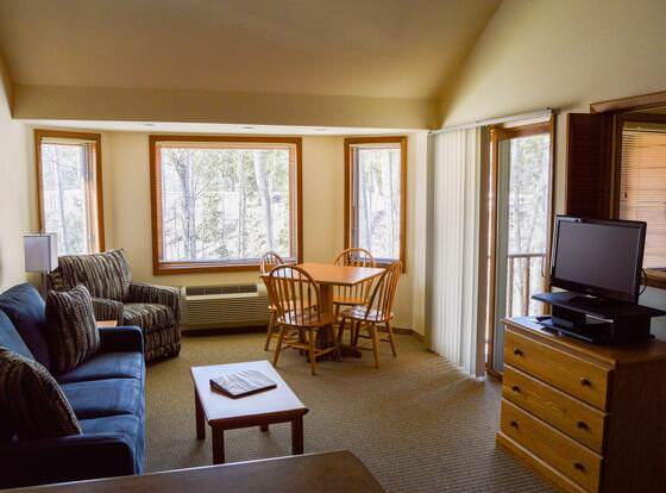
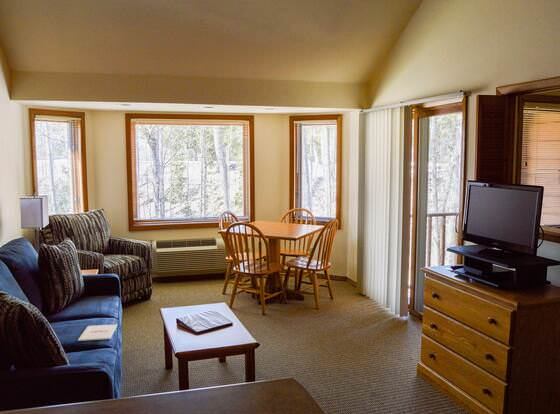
+ magazine (98, 332)
